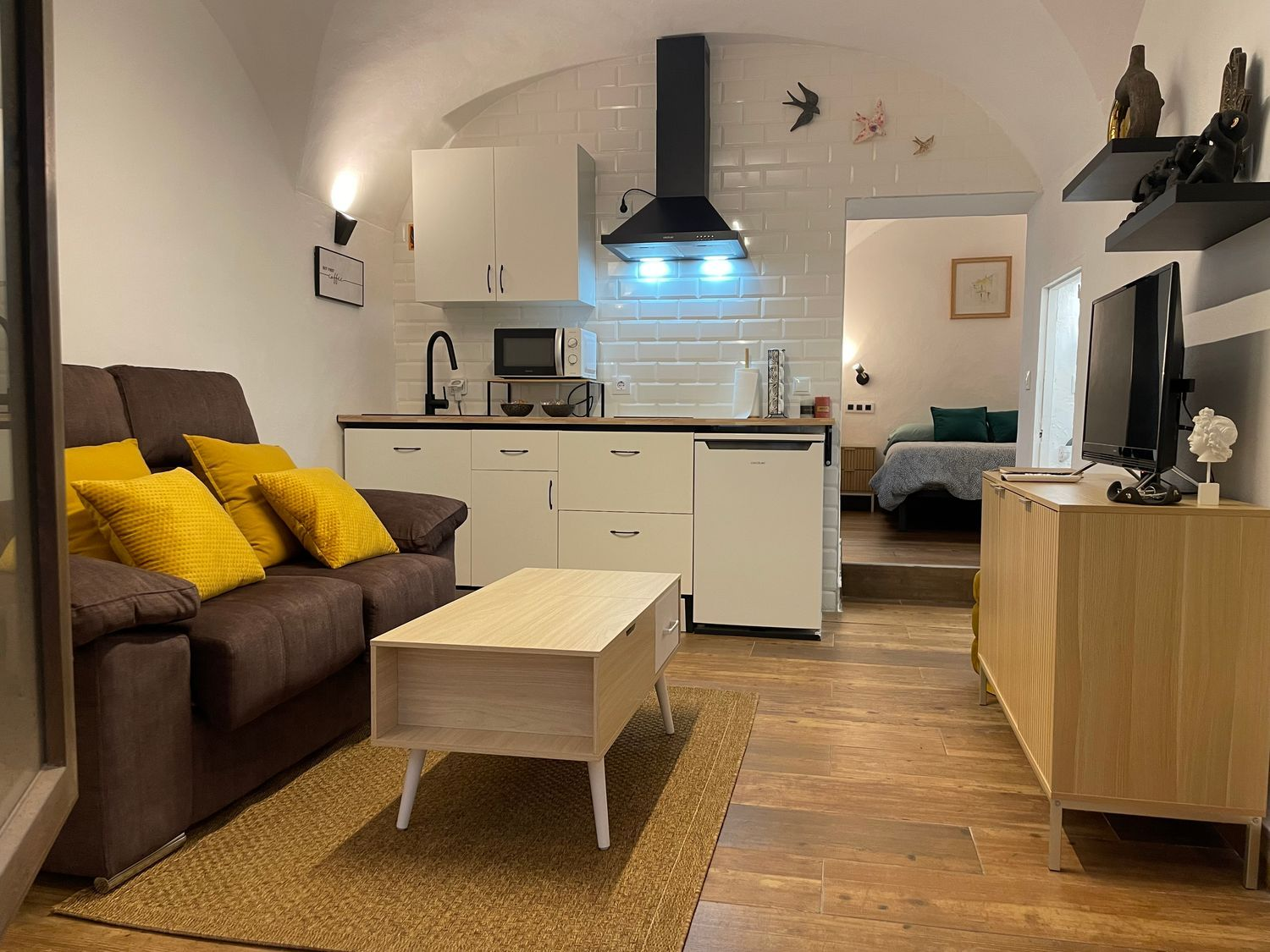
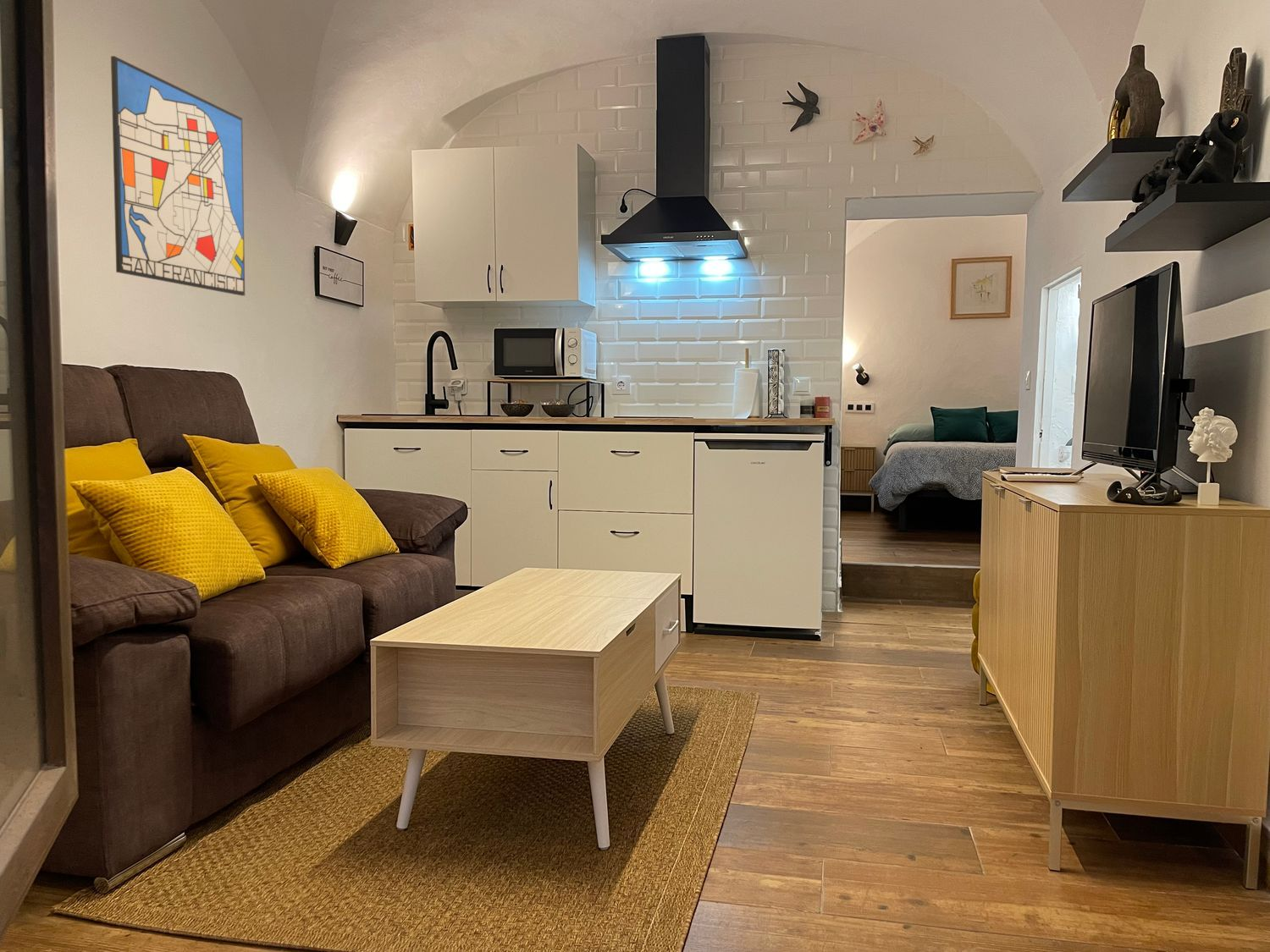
+ wall art (185, 188)
